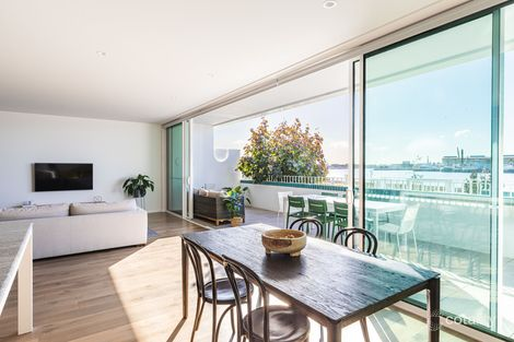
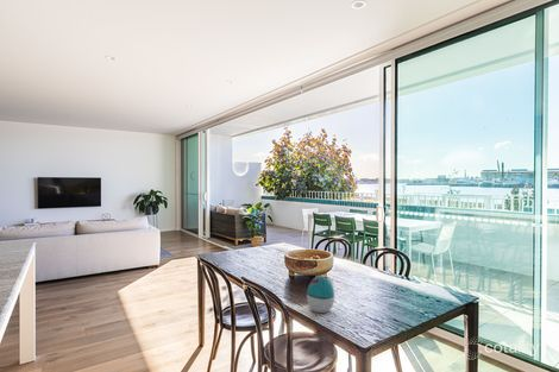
+ decorative egg (320, 292)
